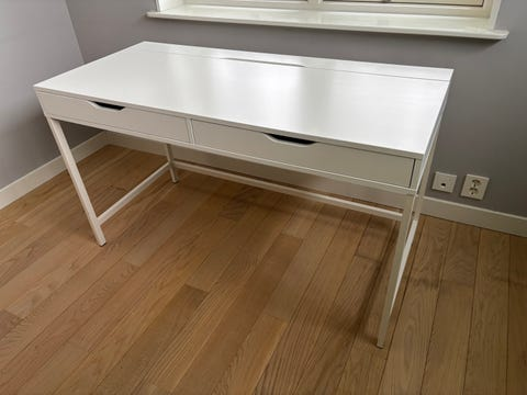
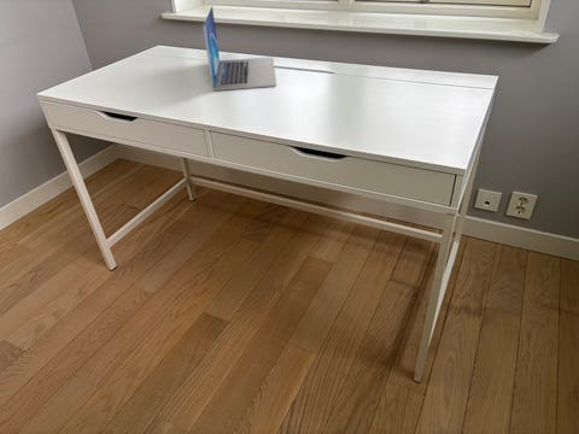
+ laptop (241, 59)
